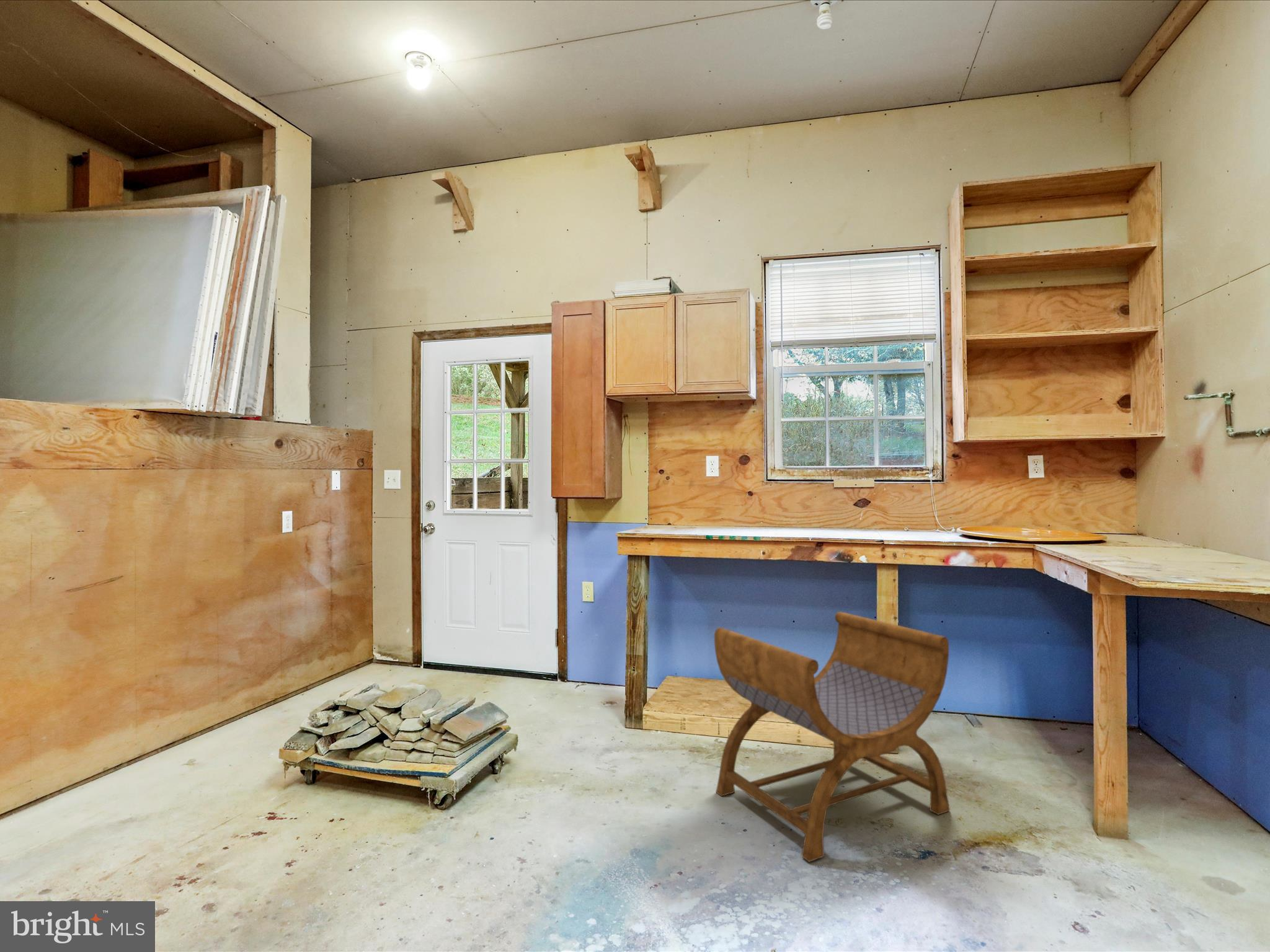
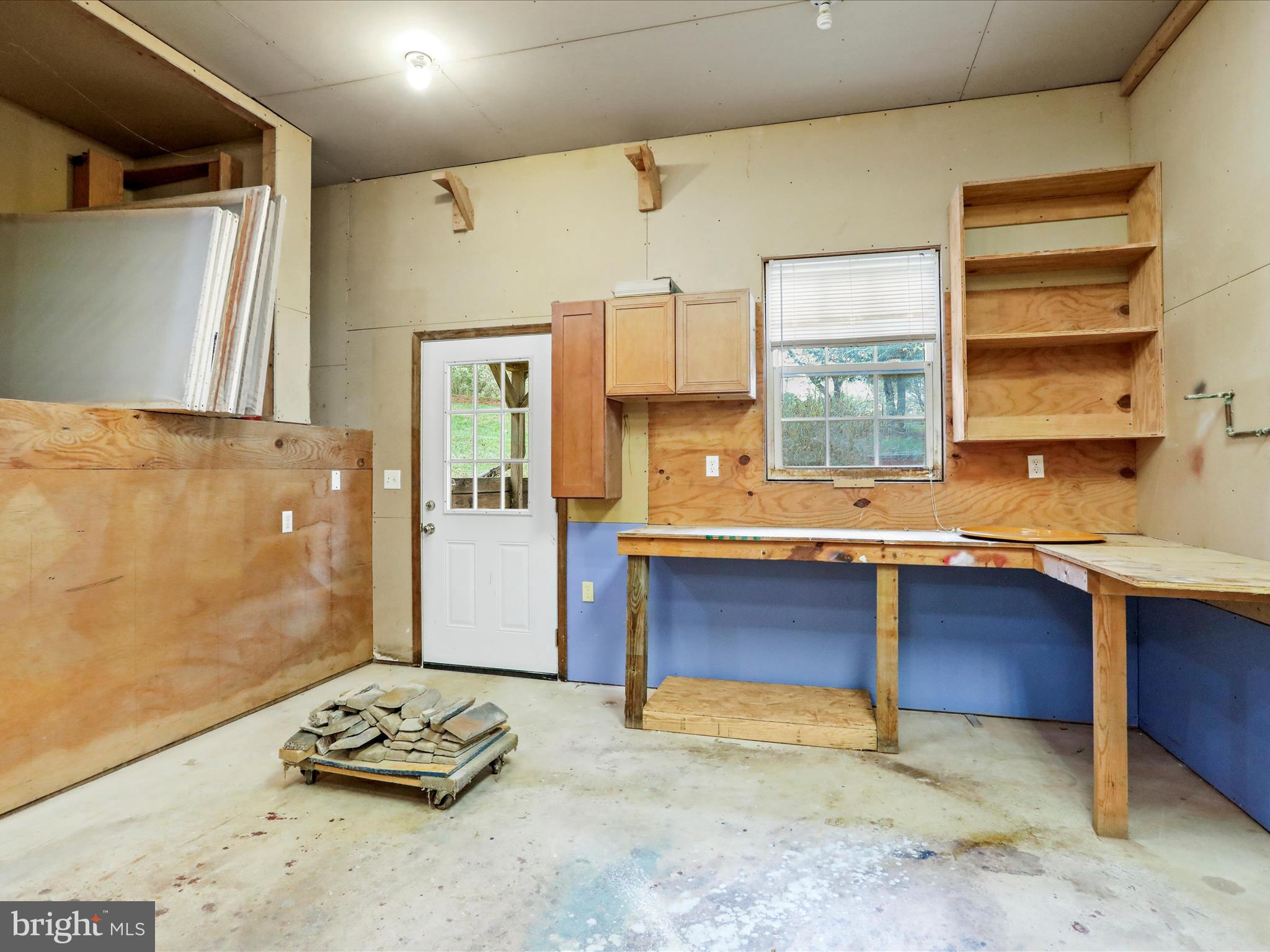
- stool (828, 716)
